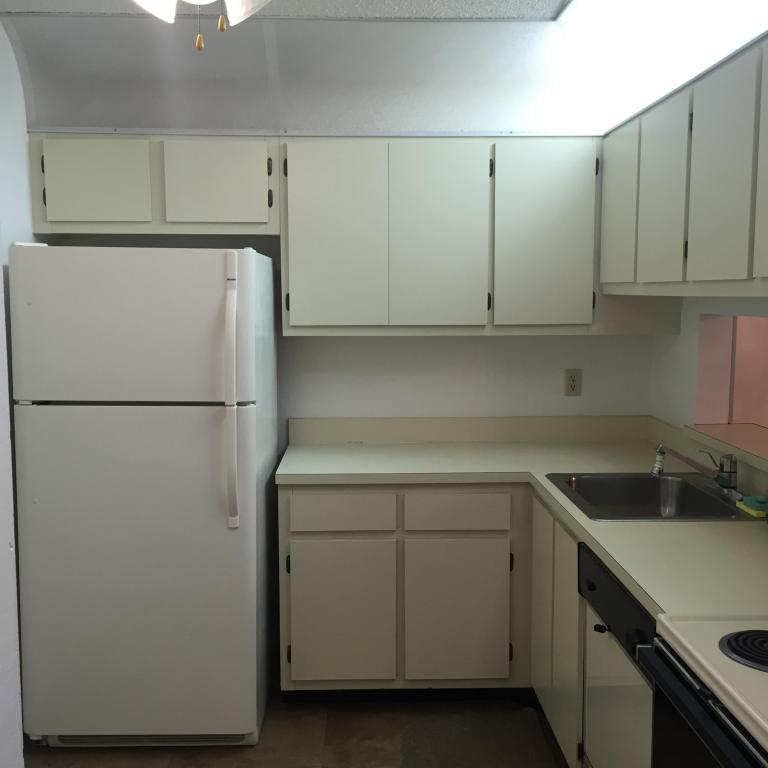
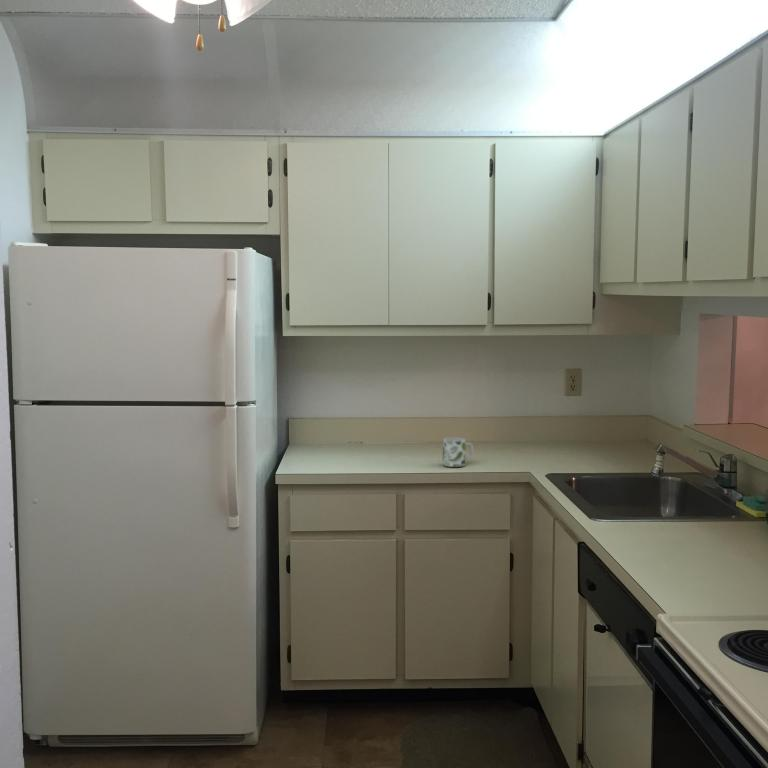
+ mug (458, 451)
